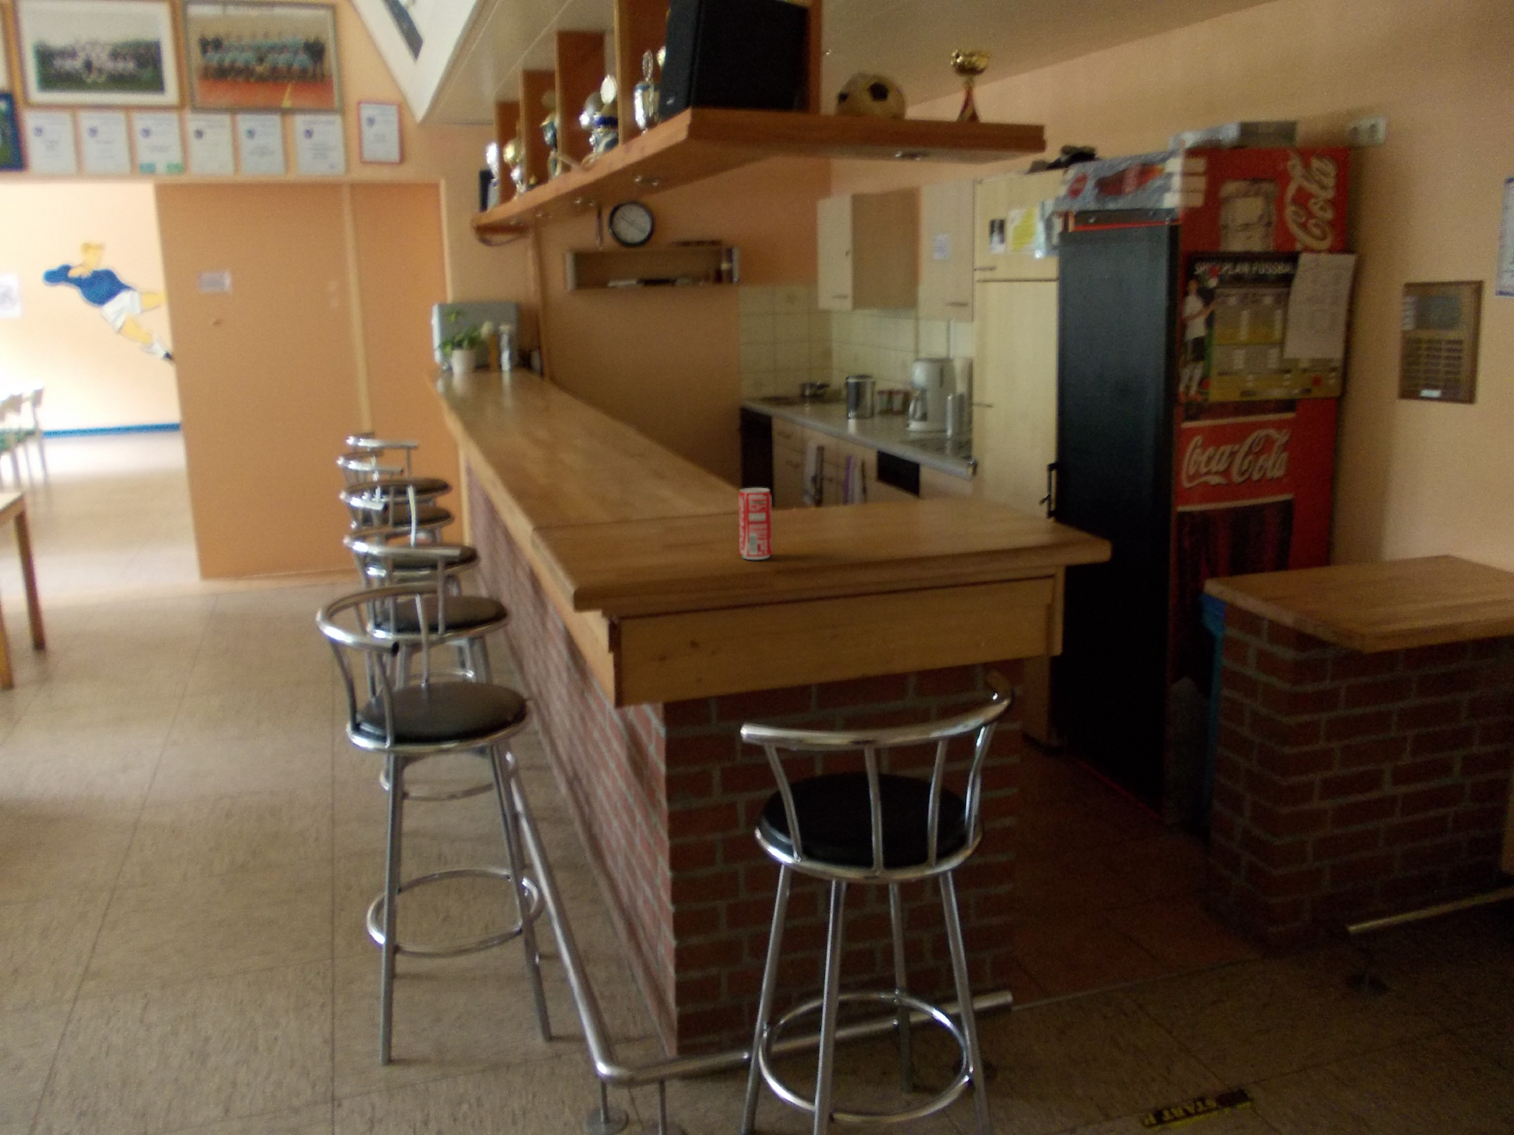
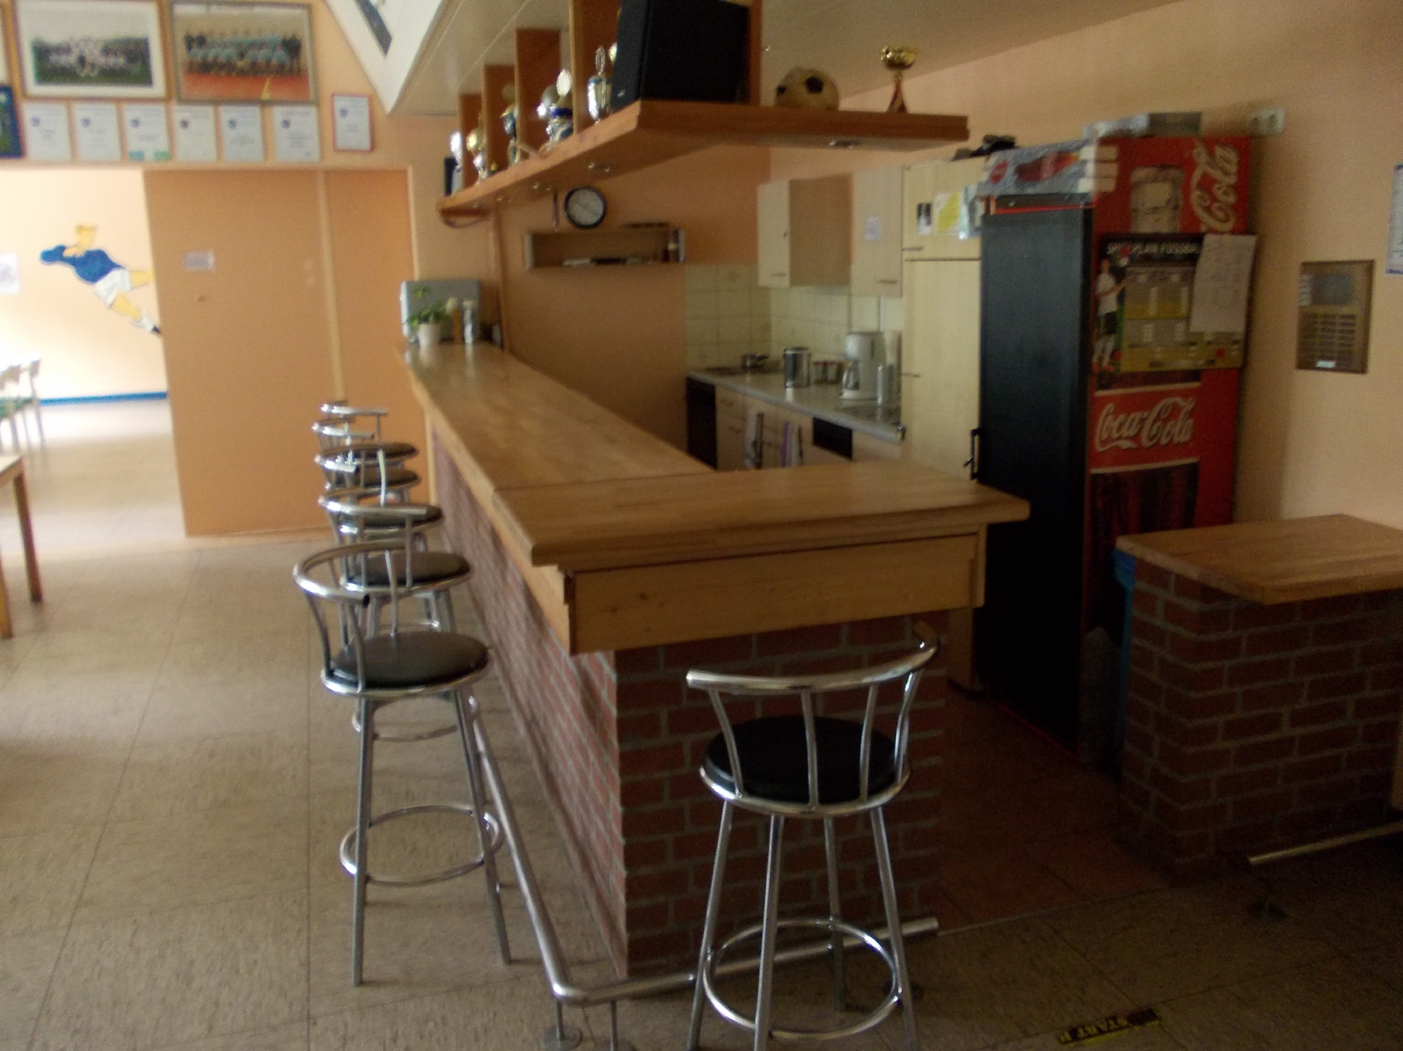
- beverage can (755, 523)
